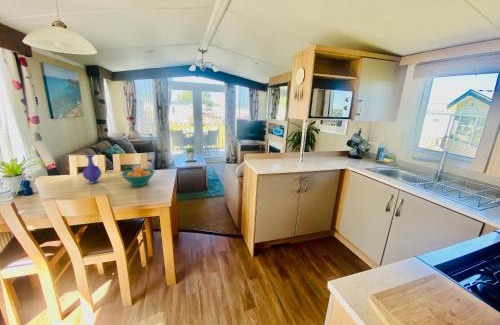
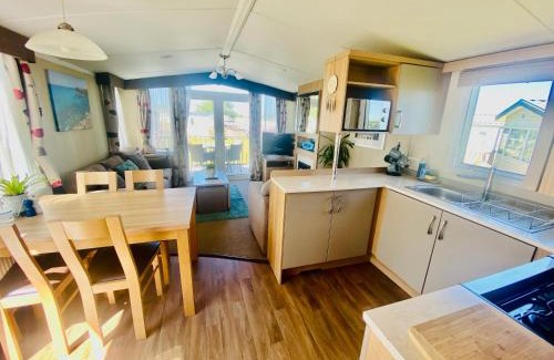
- fruit bowl (138, 175)
- vase (91, 168)
